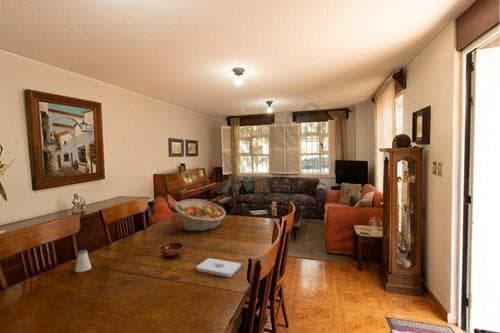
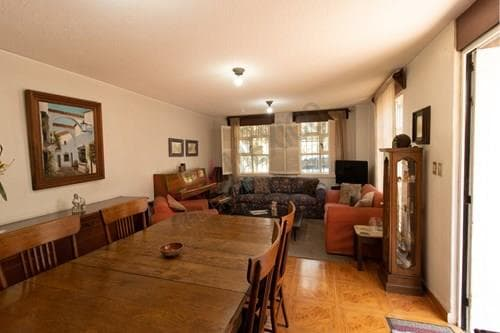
- saltshaker (82, 260)
- notepad (218, 266)
- fruit basket (201, 213)
